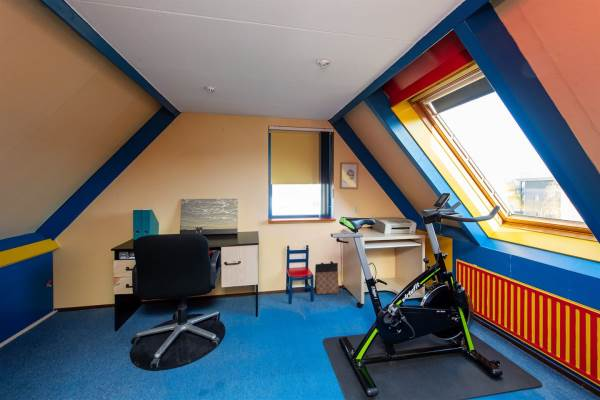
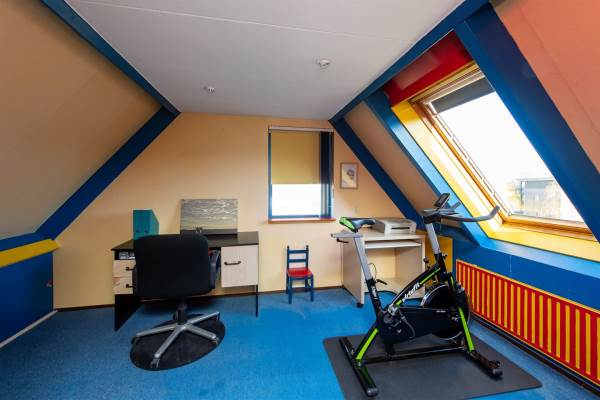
- bag (326, 276)
